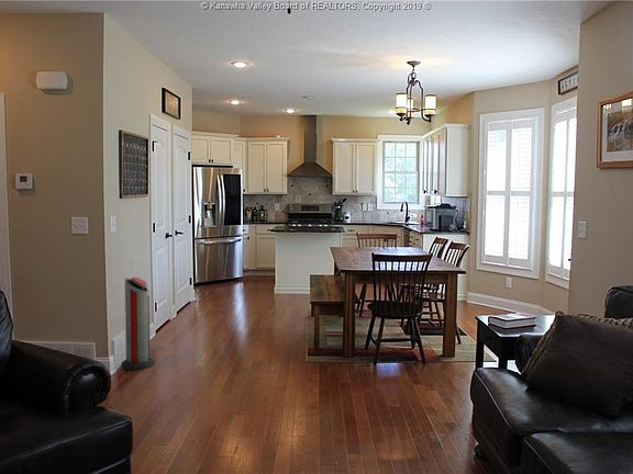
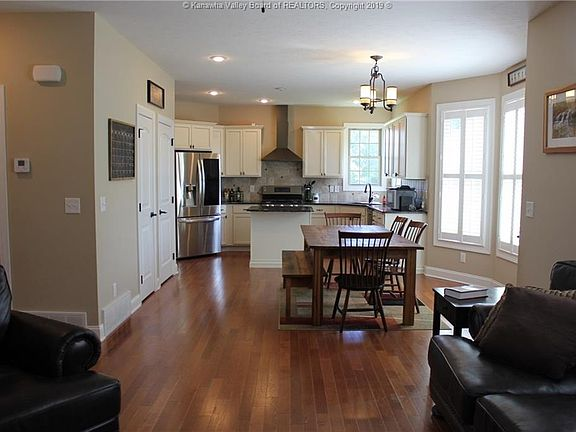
- air purifier (137, 320)
